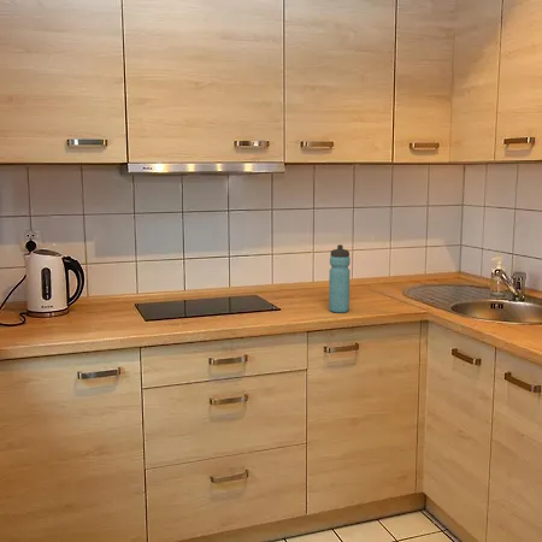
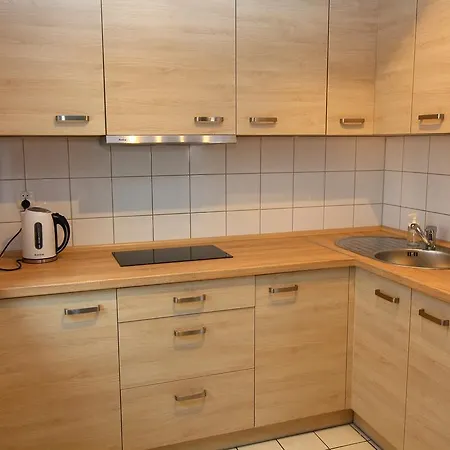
- water bottle (338, 277)
